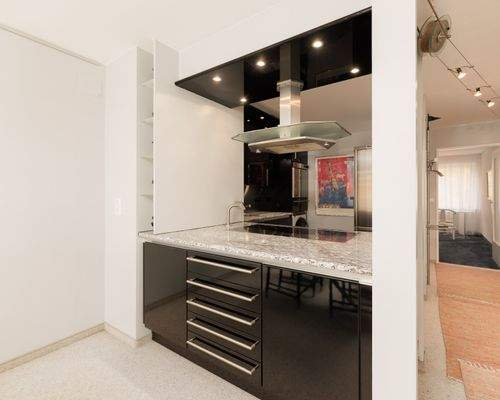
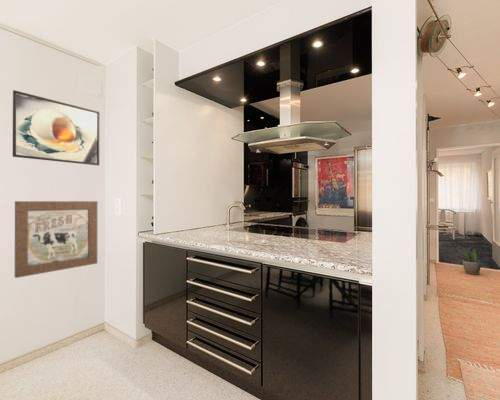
+ potted plant (471, 260)
+ wall art (60, 235)
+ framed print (60, 131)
